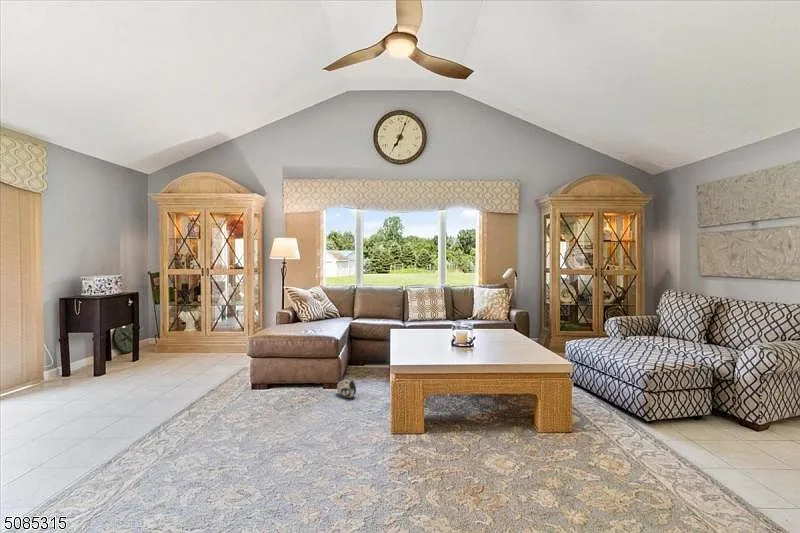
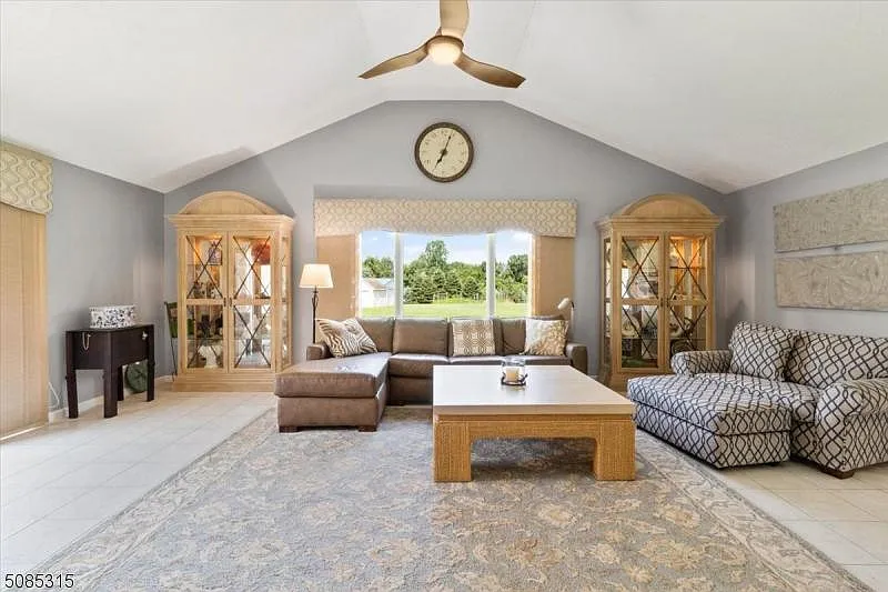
- plush toy (346, 386)
